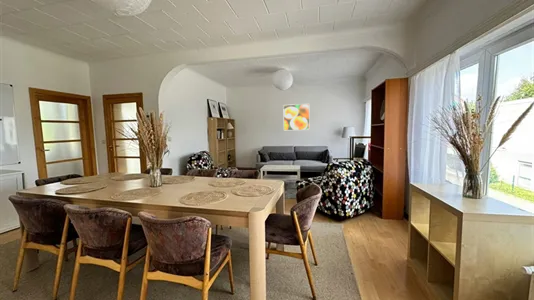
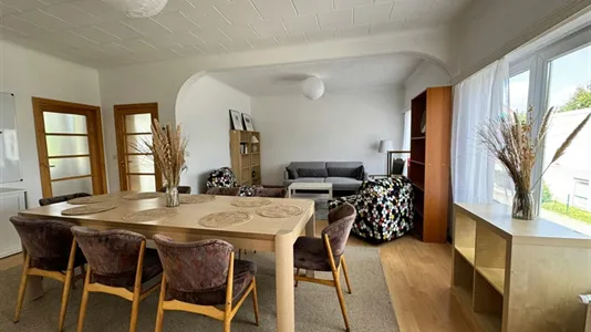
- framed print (296, 117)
